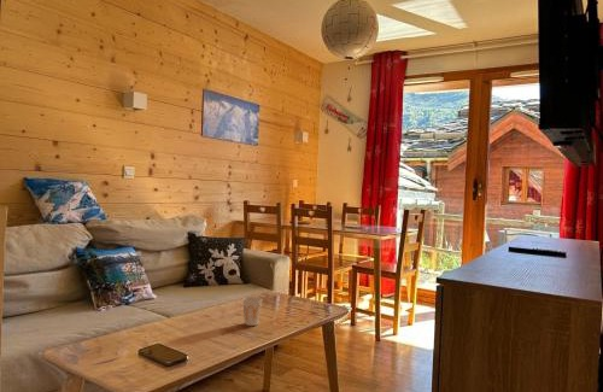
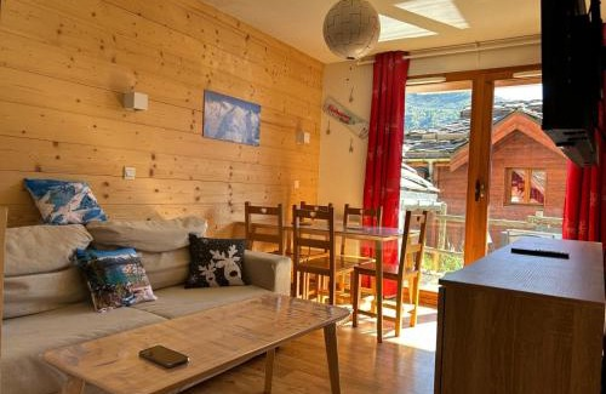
- cup (251, 311)
